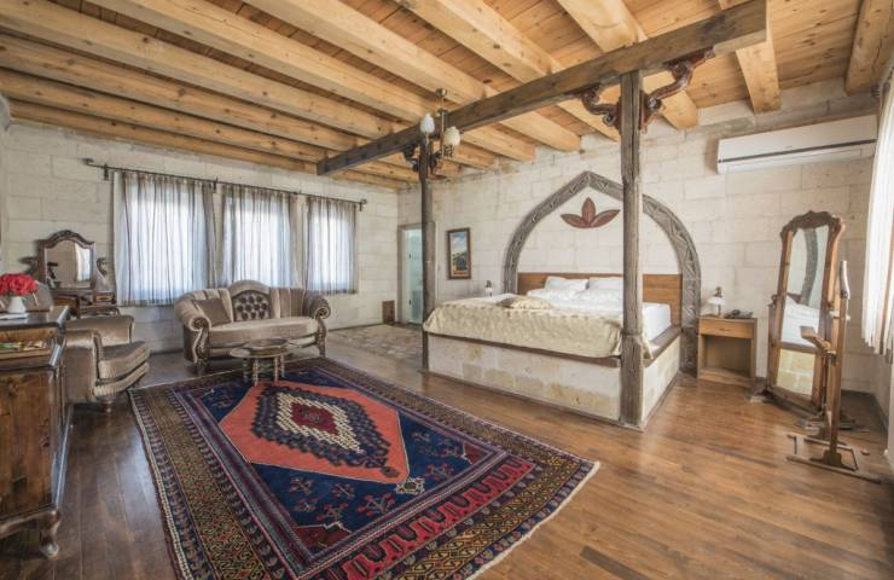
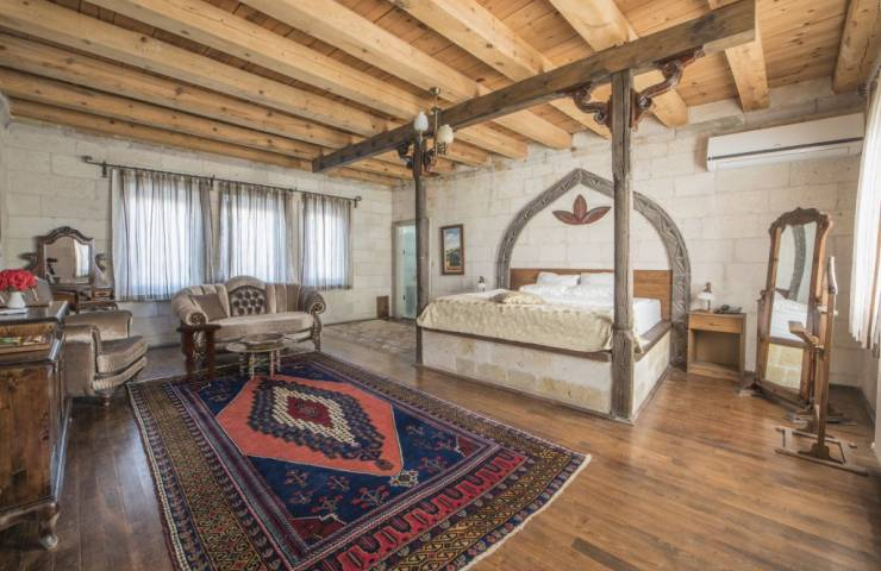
+ side table (206, 352)
